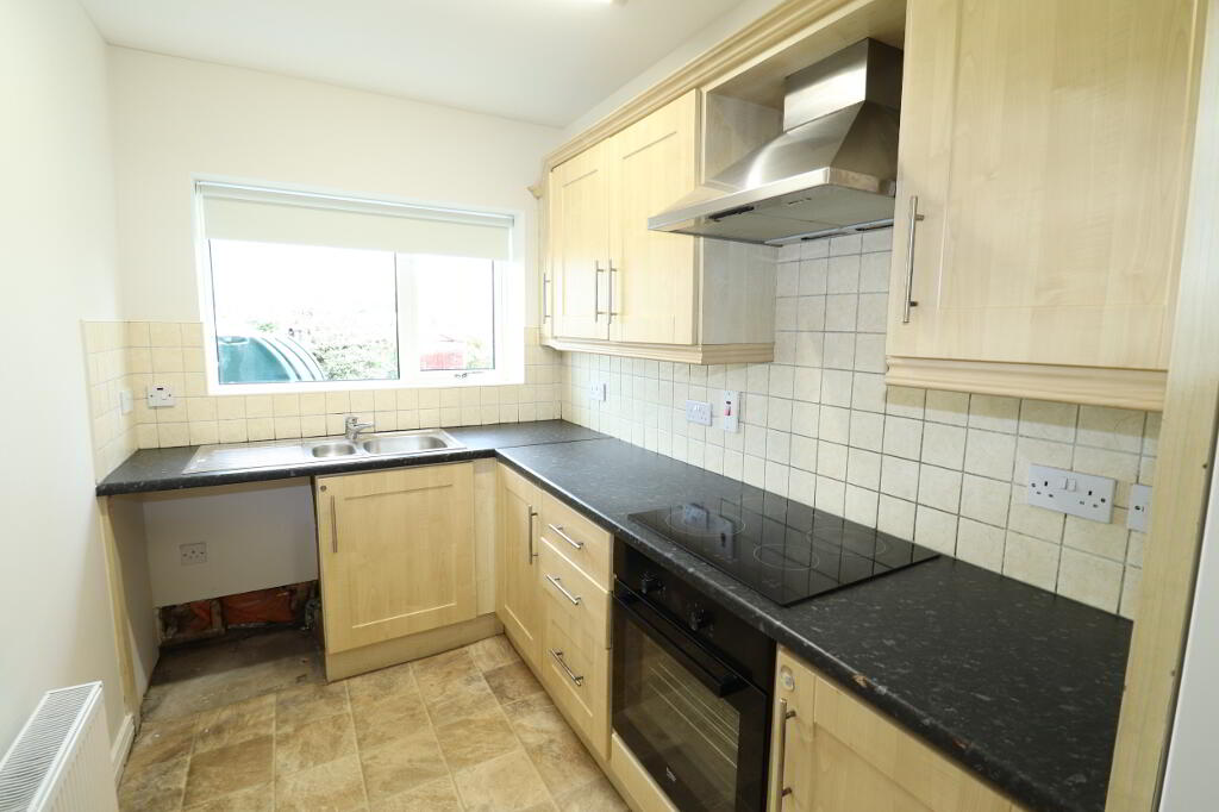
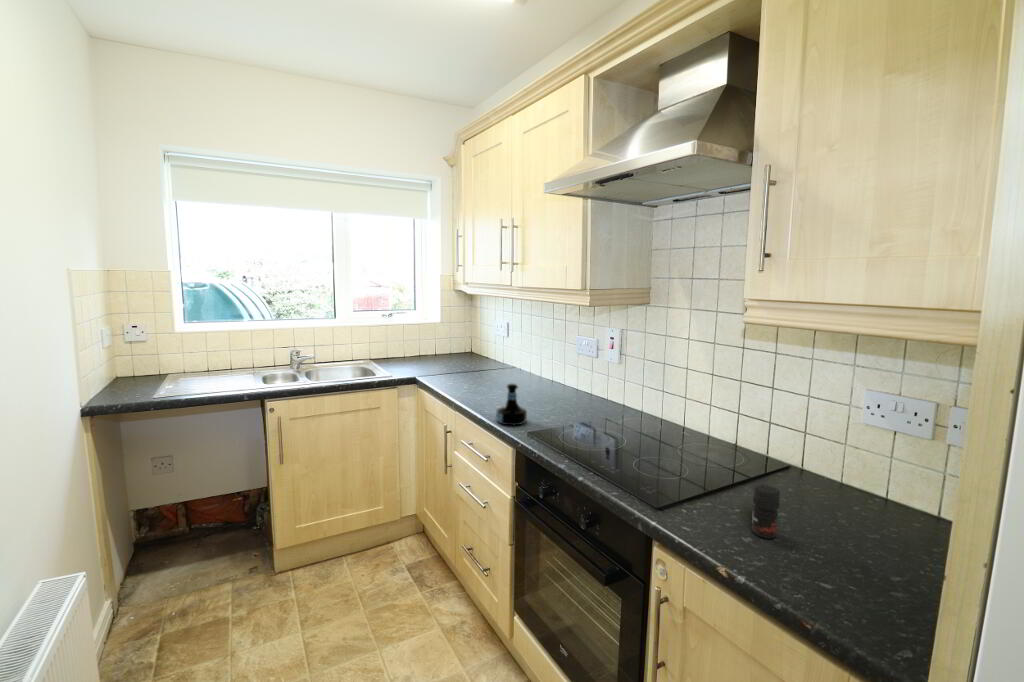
+ tequila bottle (511, 402)
+ jar (765, 511)
